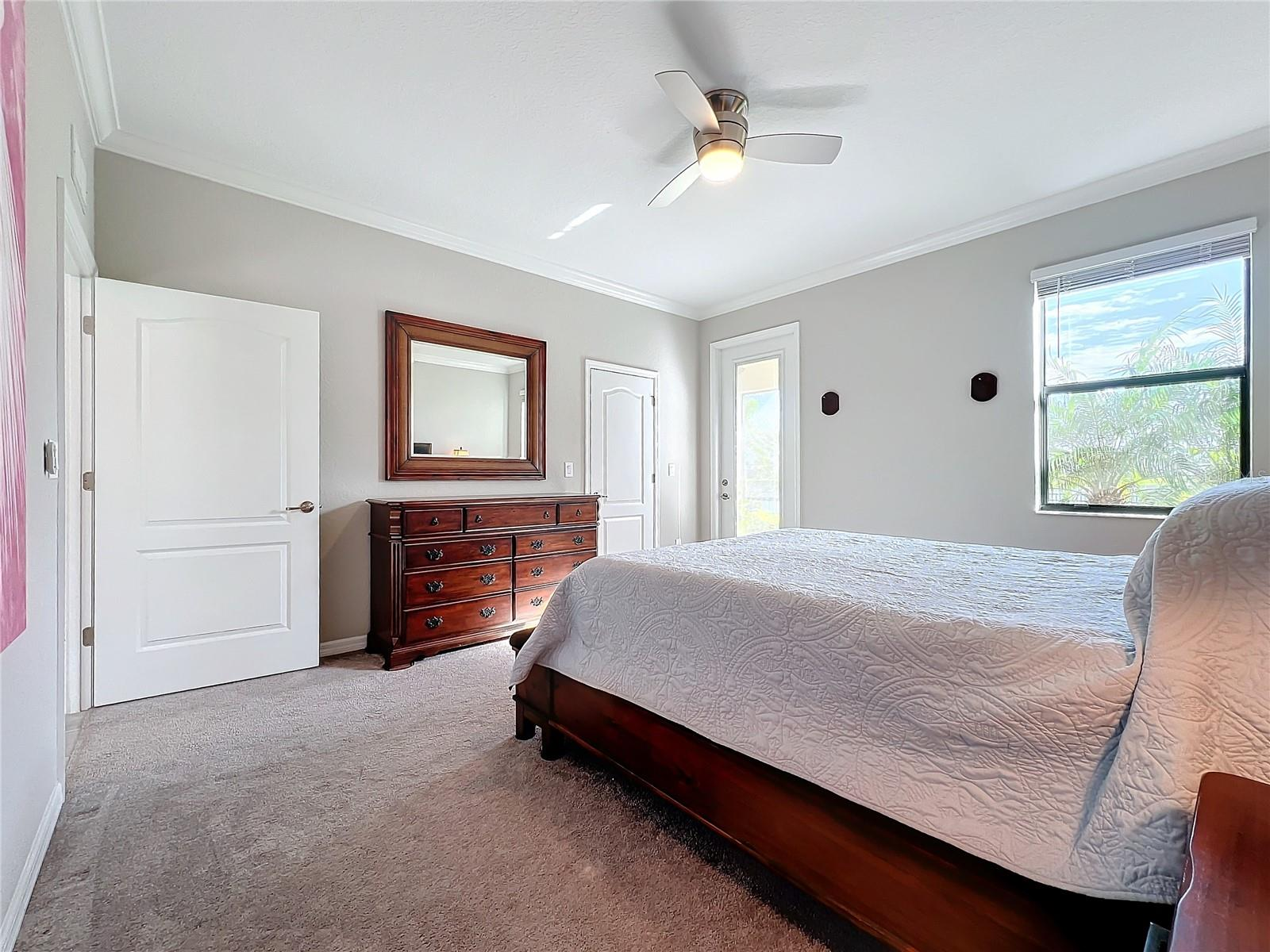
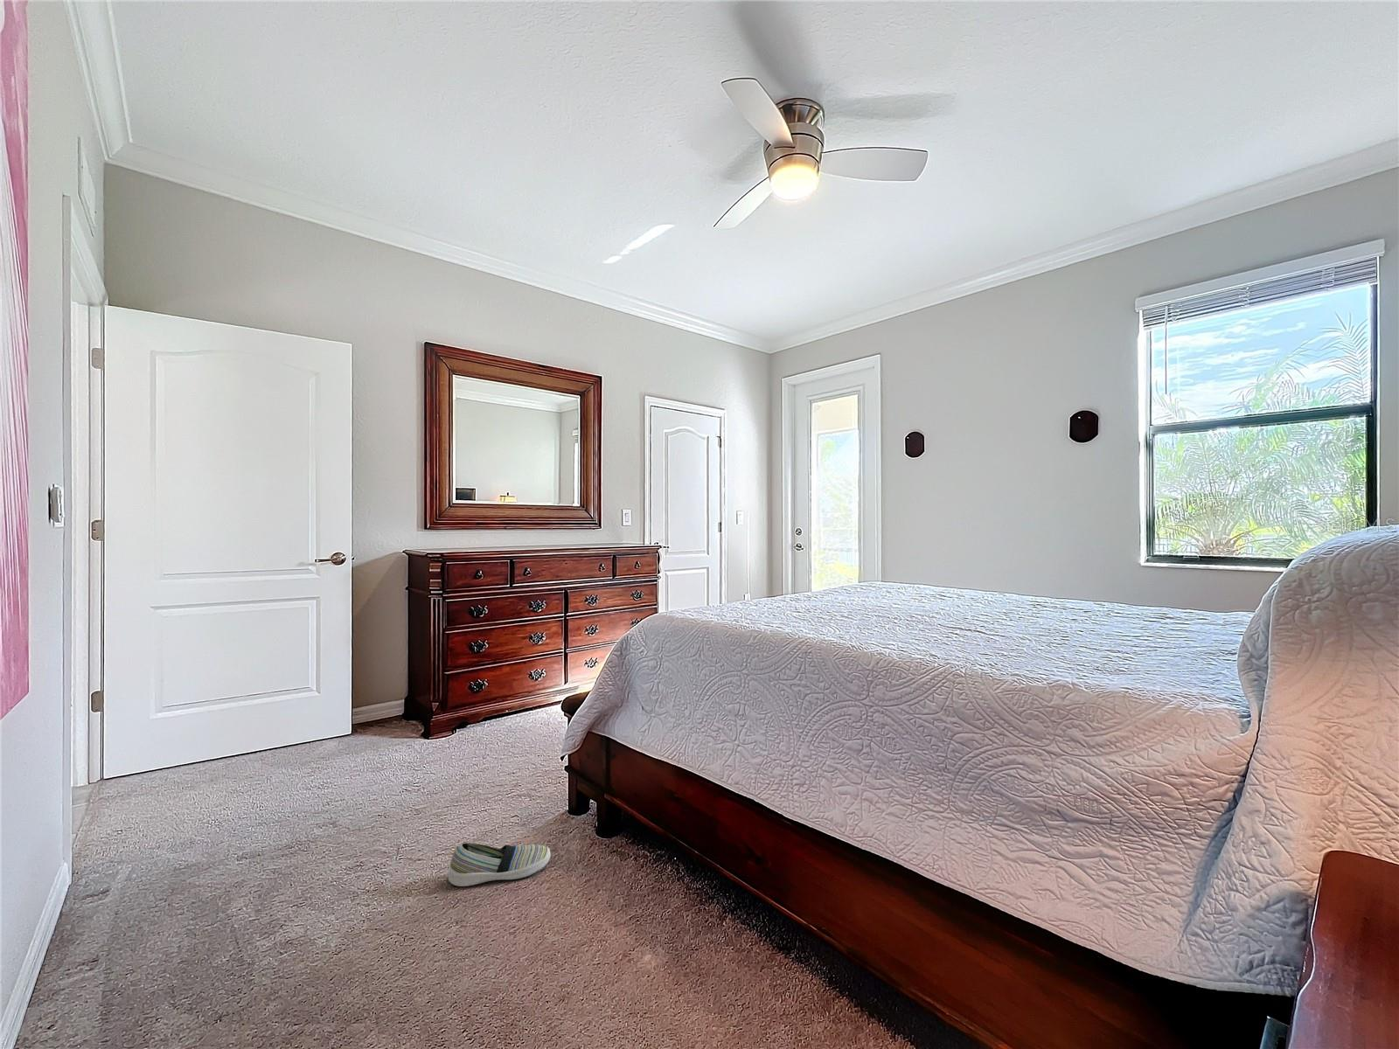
+ shoe (500, 856)
